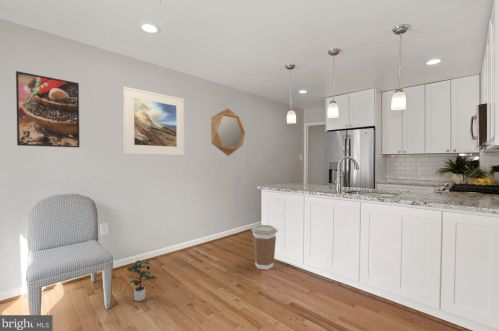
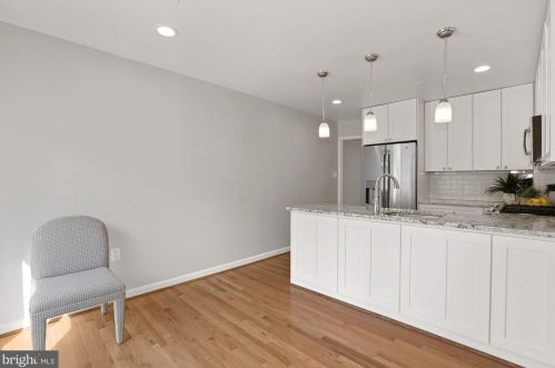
- home mirror (229, 131)
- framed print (156, 124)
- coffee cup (264, 246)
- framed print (49, 112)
- potted plant (141, 277)
